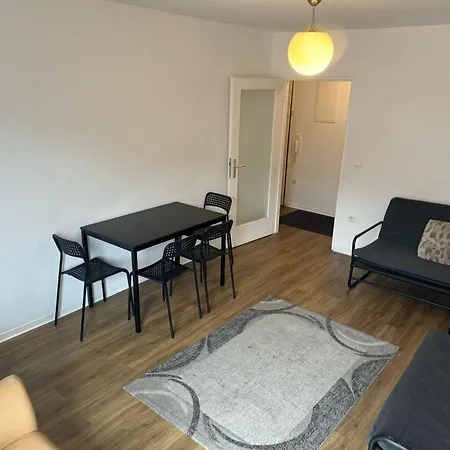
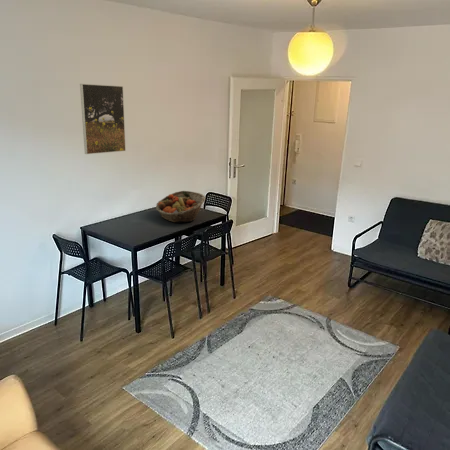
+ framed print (104, 119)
+ fruit basket (180, 206)
